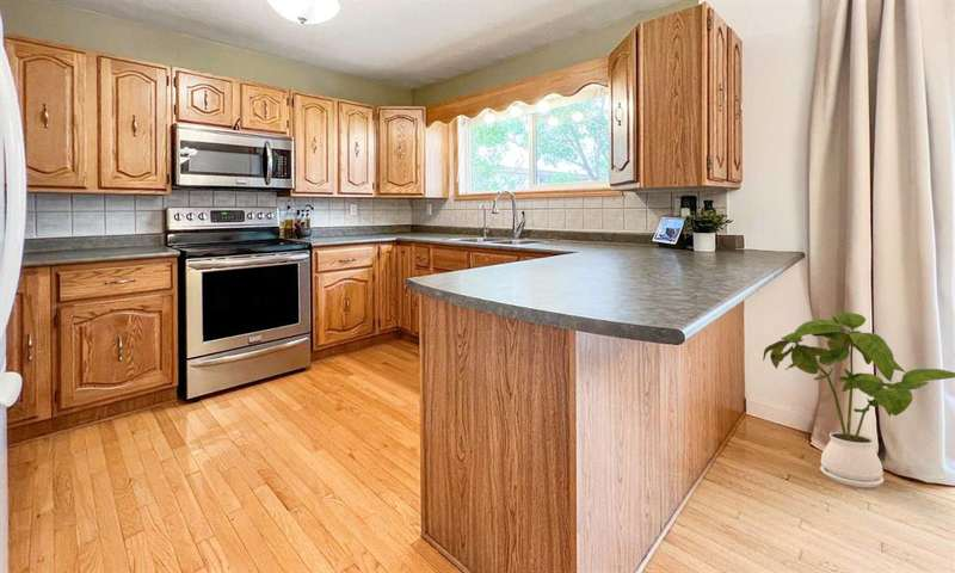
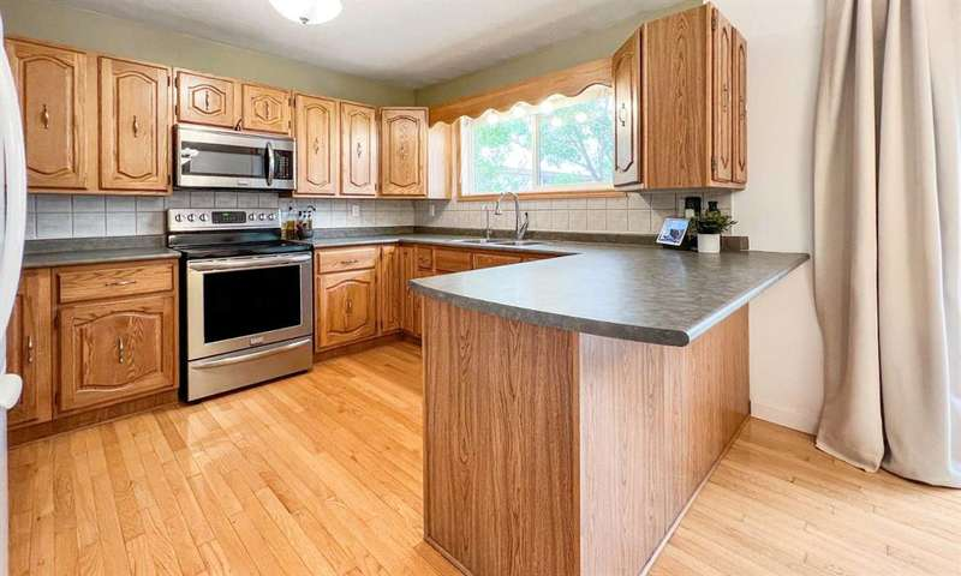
- house plant (851, 401)
